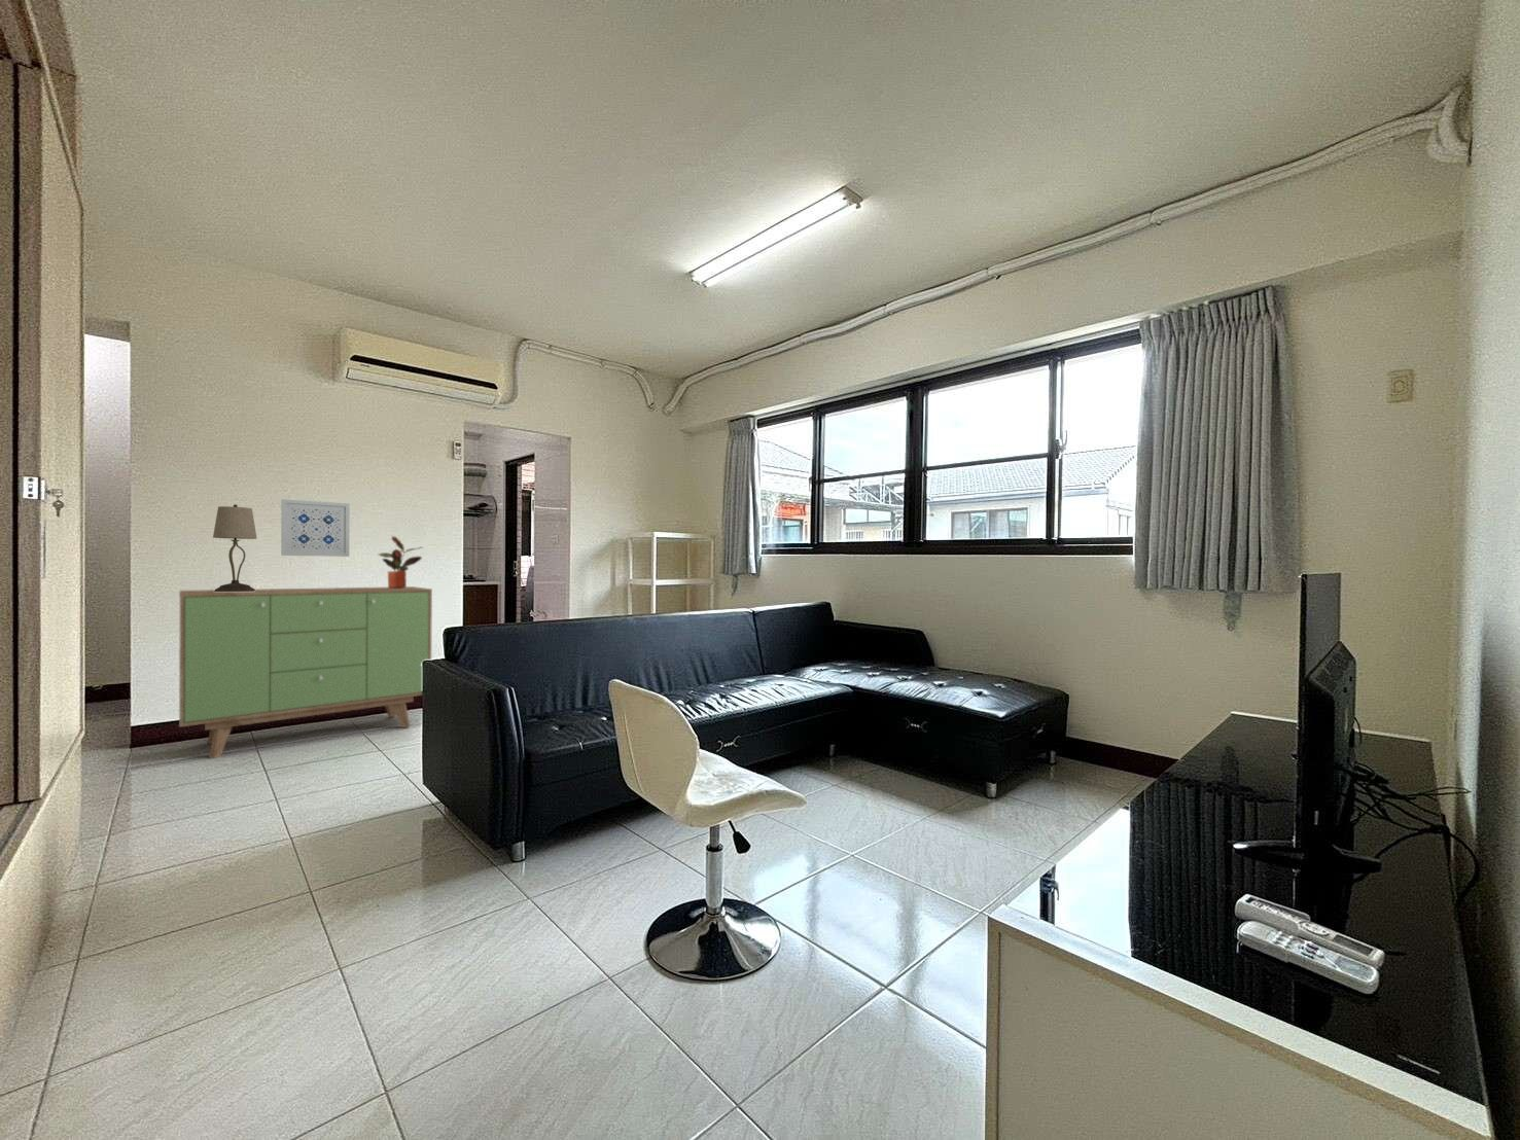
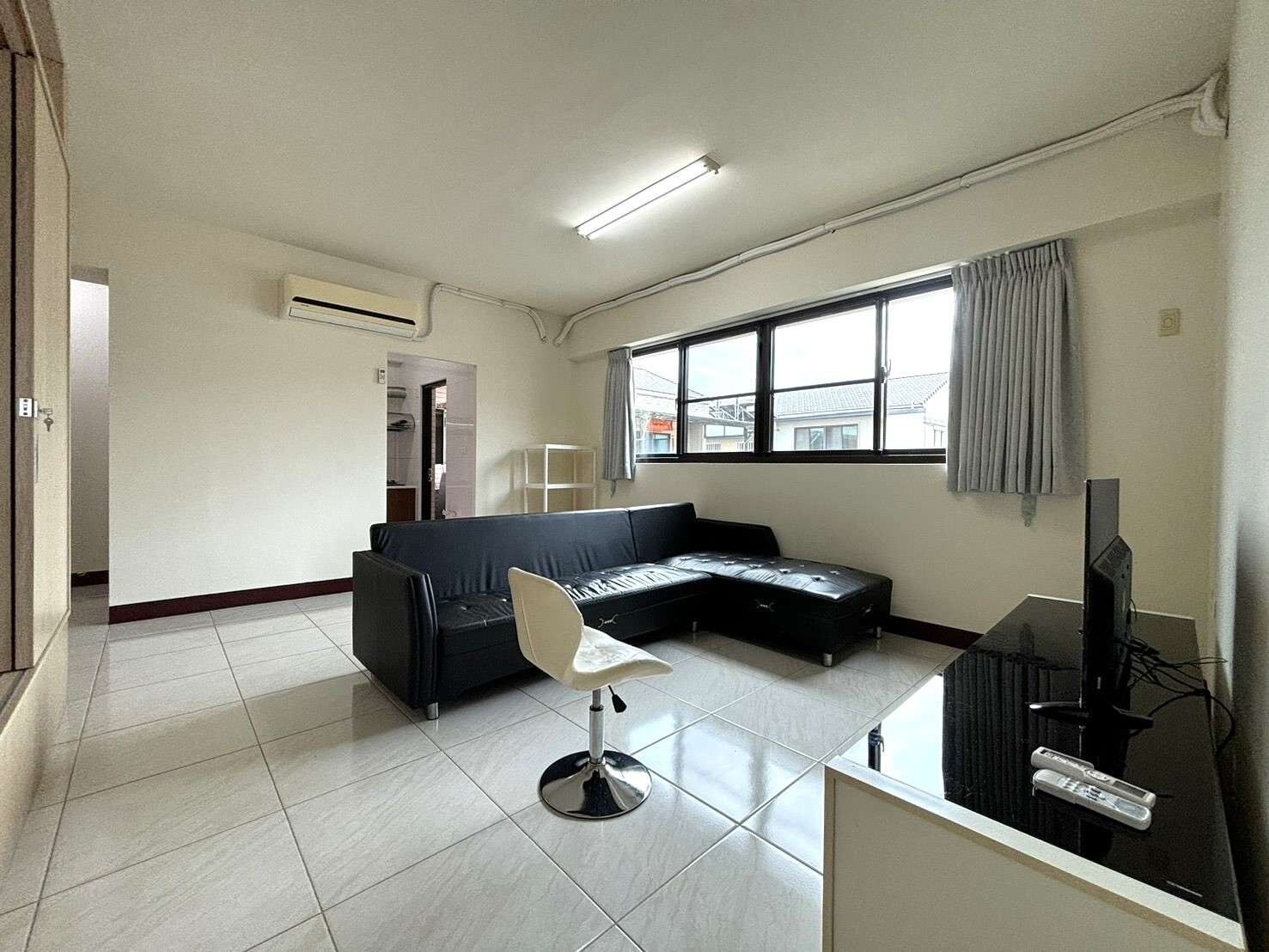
- sideboard (314, 661)
- wall art (316, 529)
- potted plant (401, 560)
- table lamp (234, 547)
